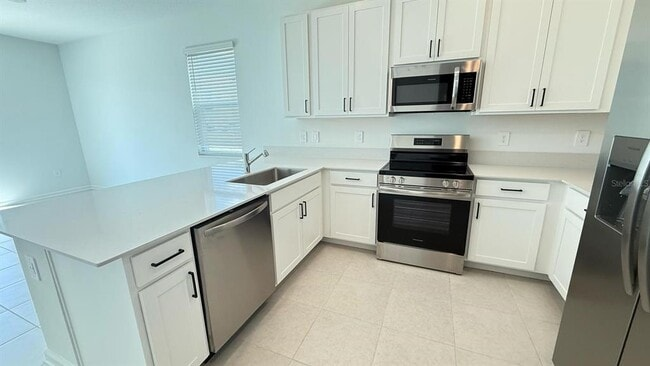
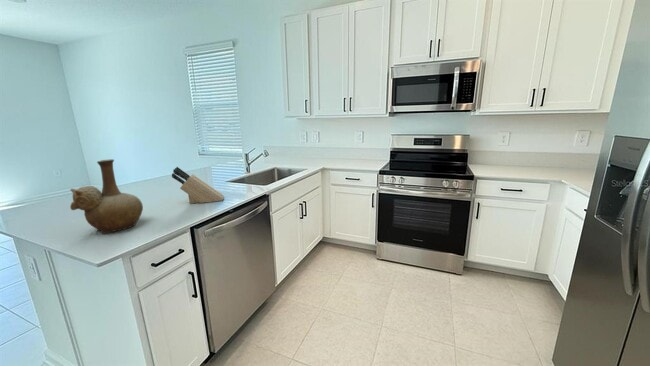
+ vase (106, 195)
+ knife block (198, 183)
